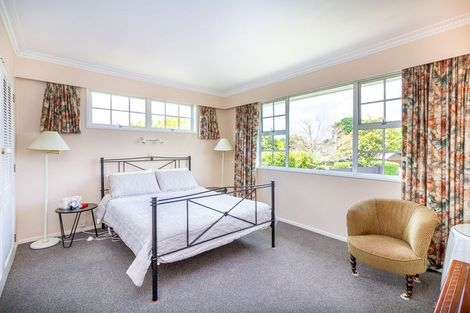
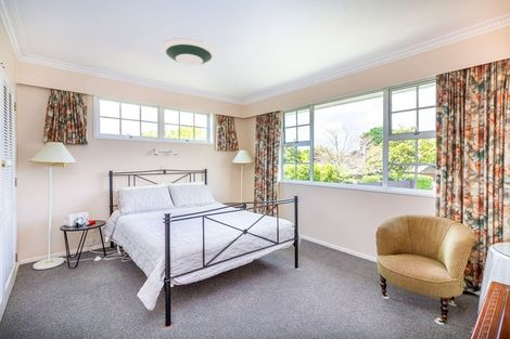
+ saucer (189, 57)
